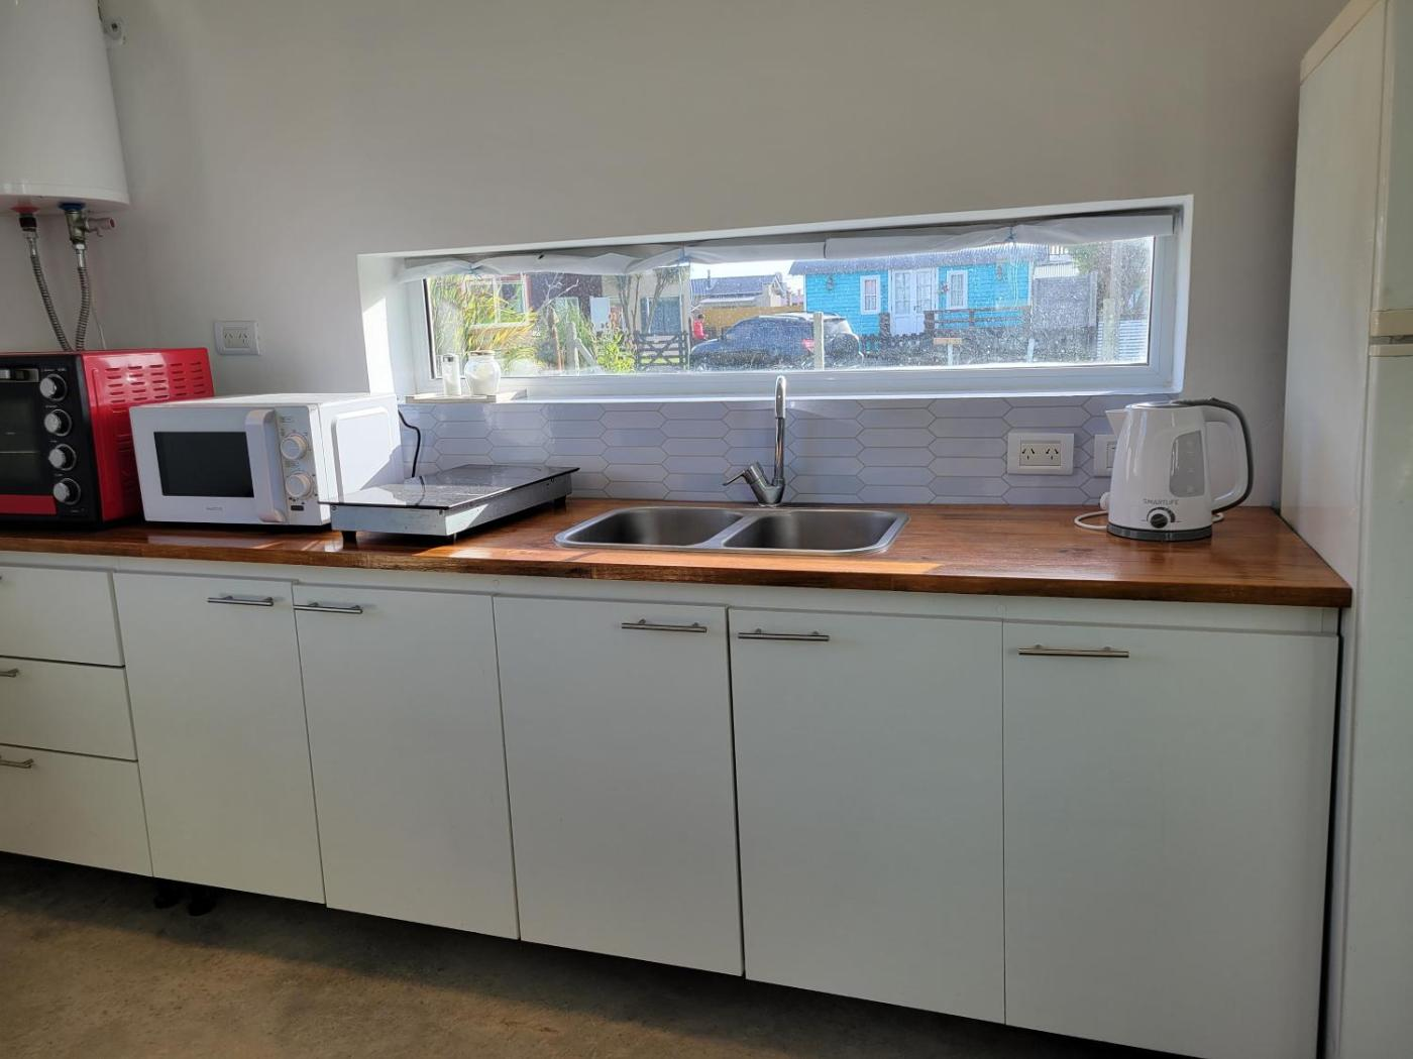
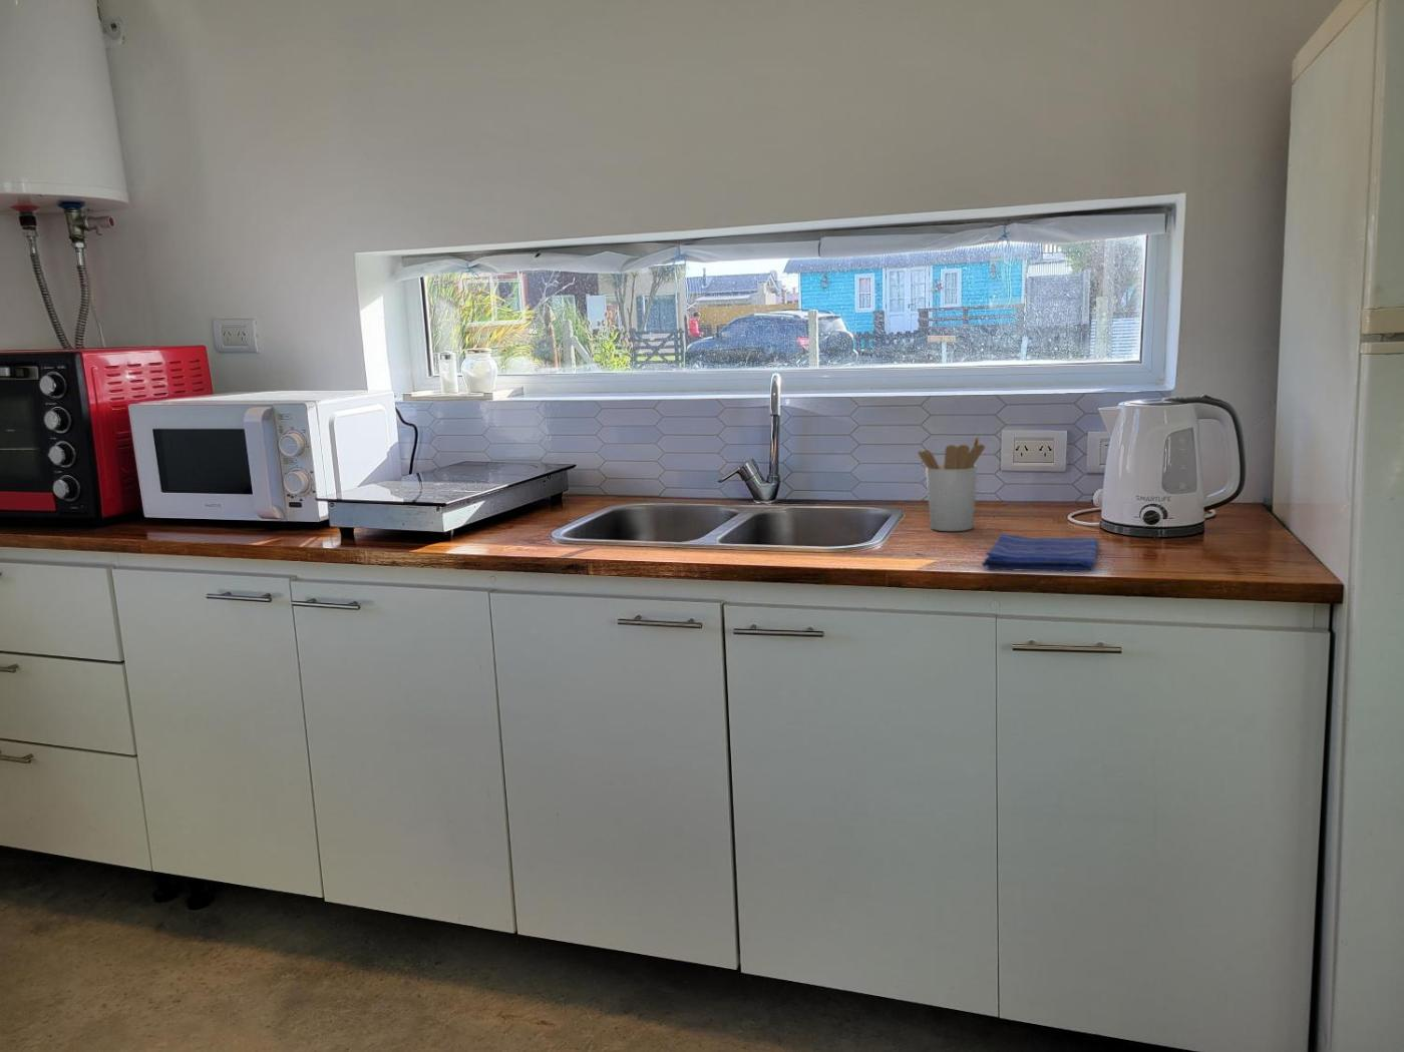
+ dish towel (1042, 549)
+ utensil holder (956, 483)
